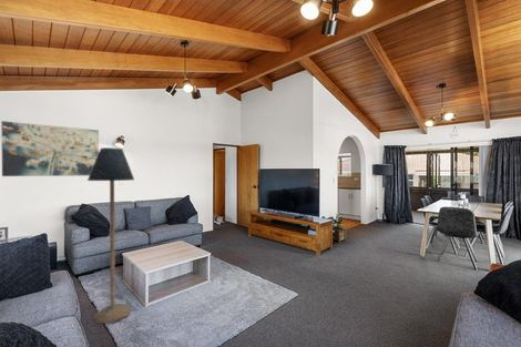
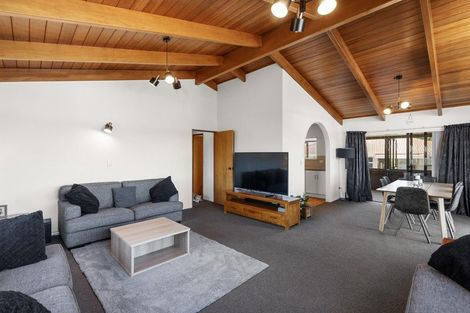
- wall art (54, 151)
- floor lamp (112, 231)
